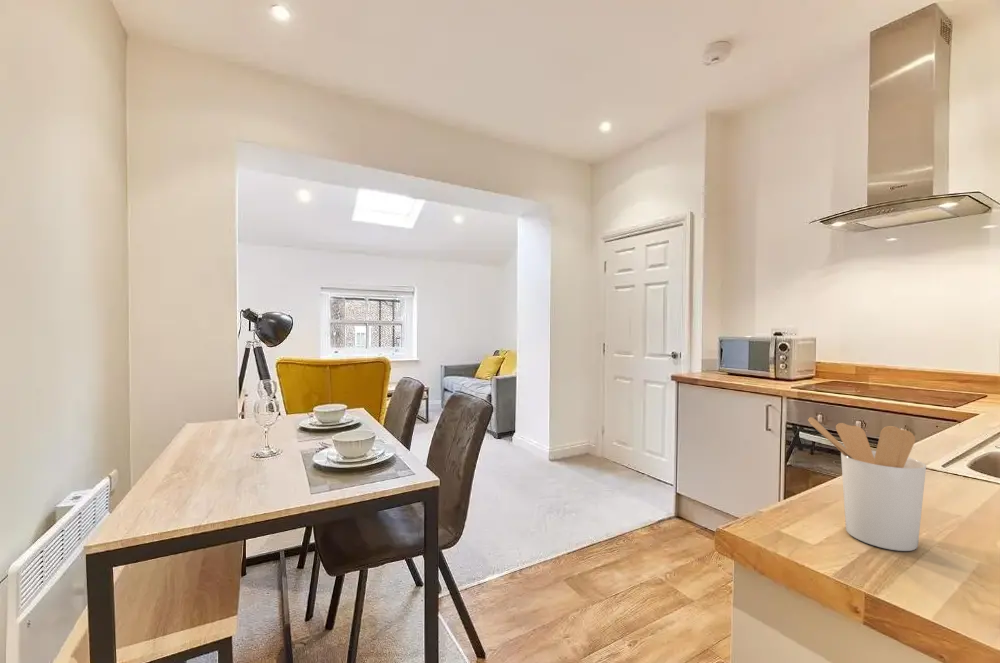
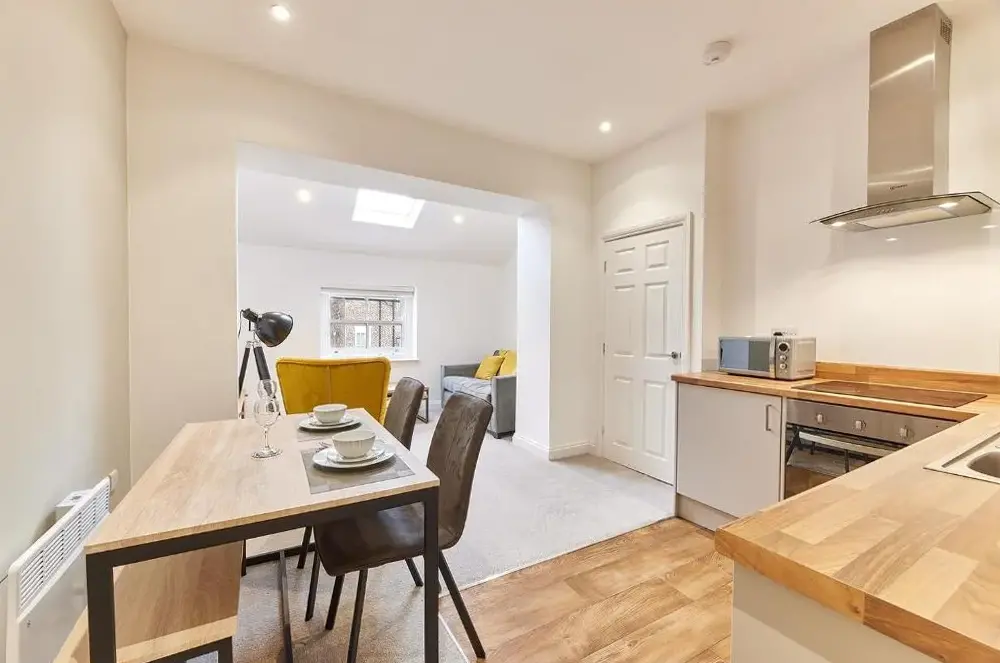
- utensil holder (860, 476)
